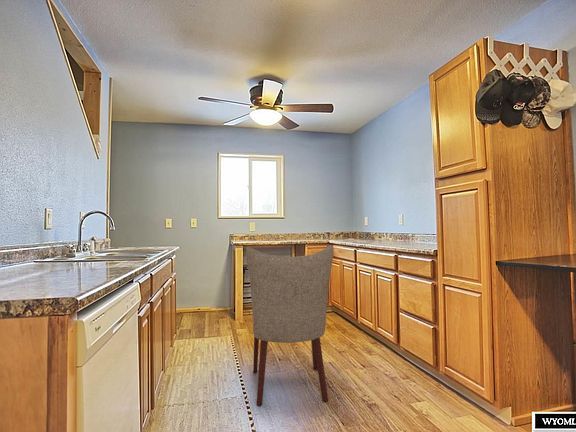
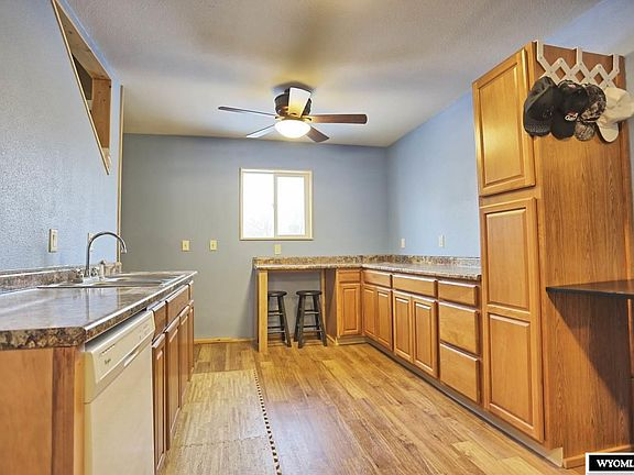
- chair (288, 315)
